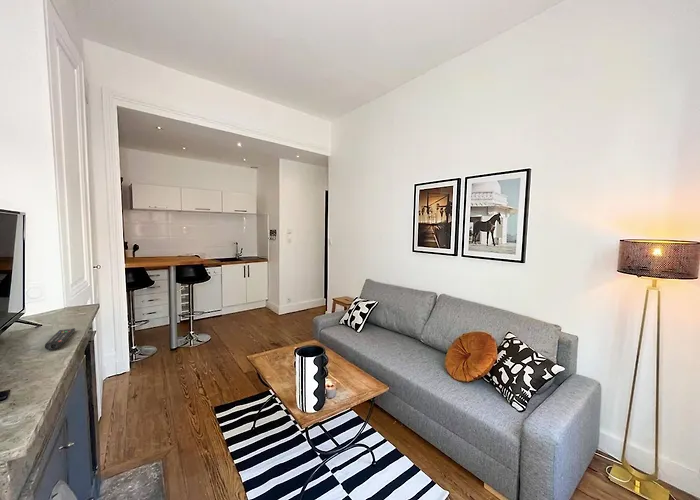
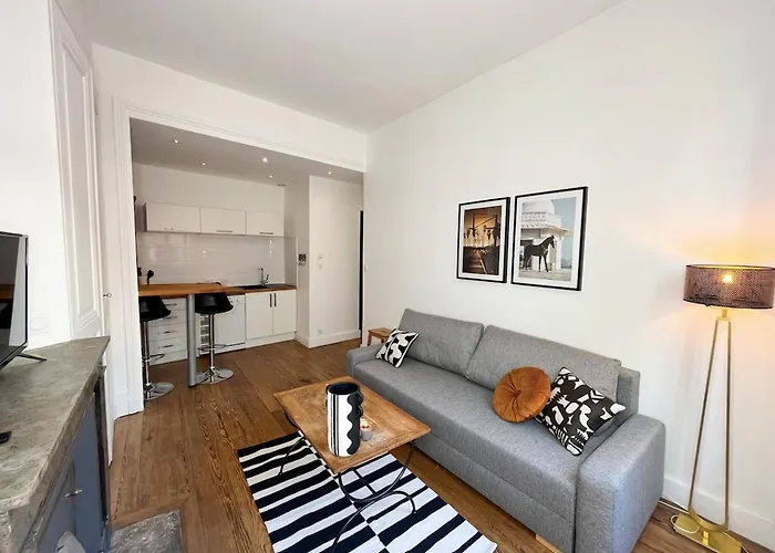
- remote control (61, 337)
